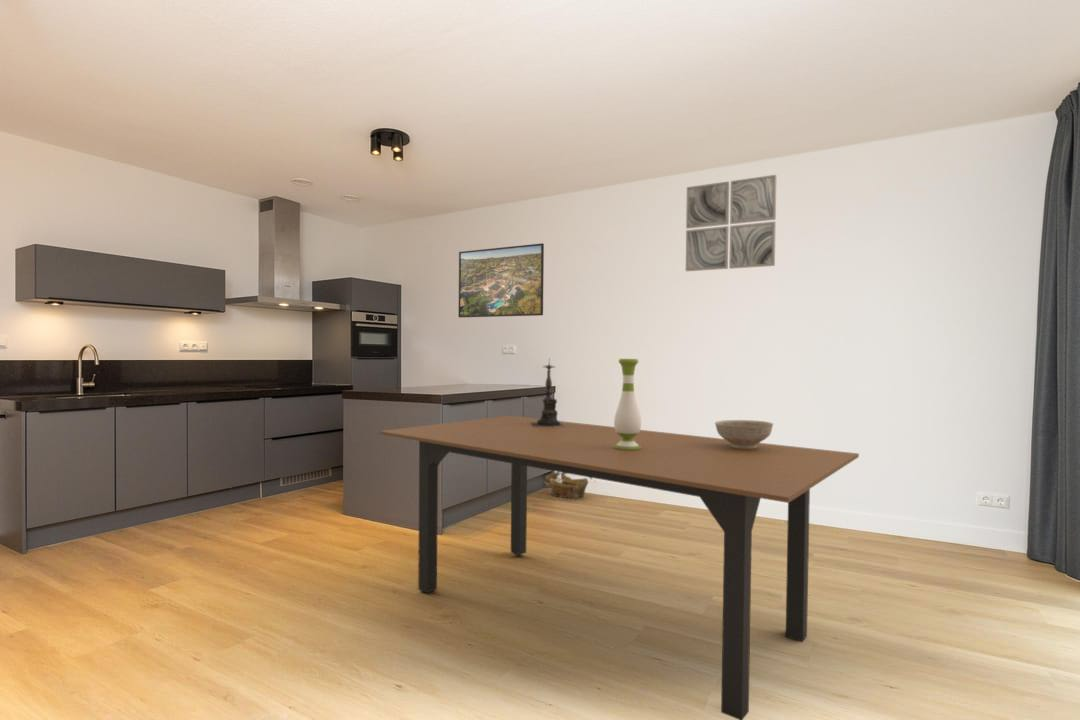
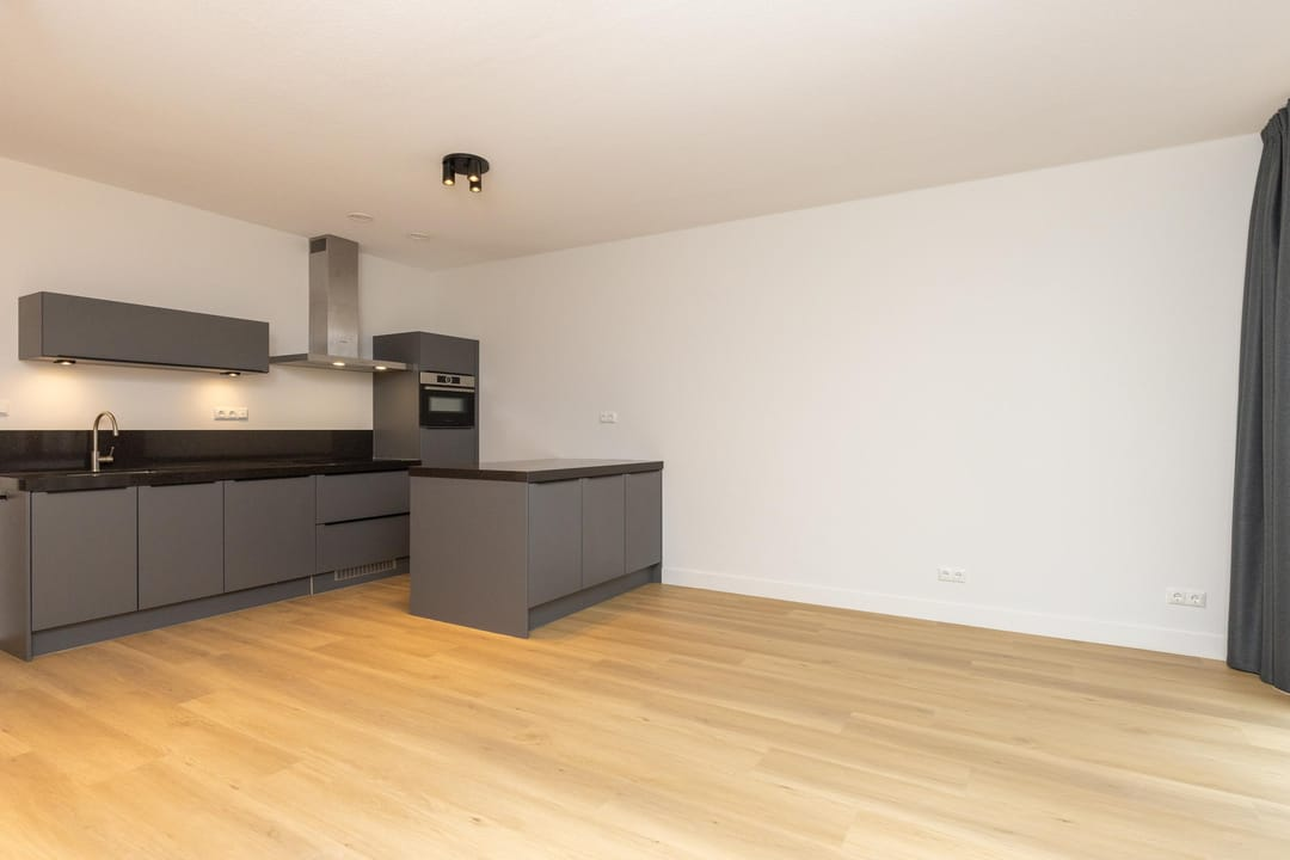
- wall art (730, 226)
- dining table (602, 479)
- cardboard box (570, 486)
- candle holder (547, 390)
- decorative bowl (743, 434)
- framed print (499, 282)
- vase (627, 403)
